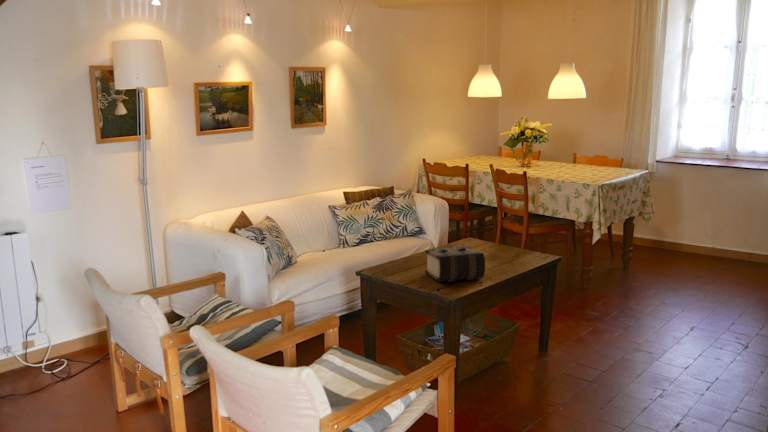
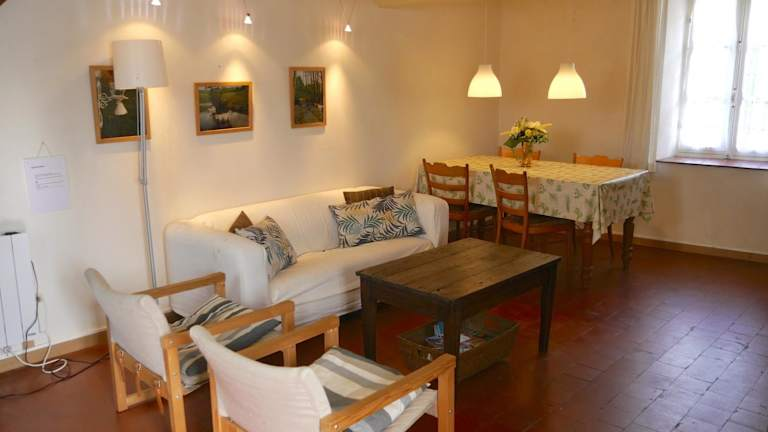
- book (454, 262)
